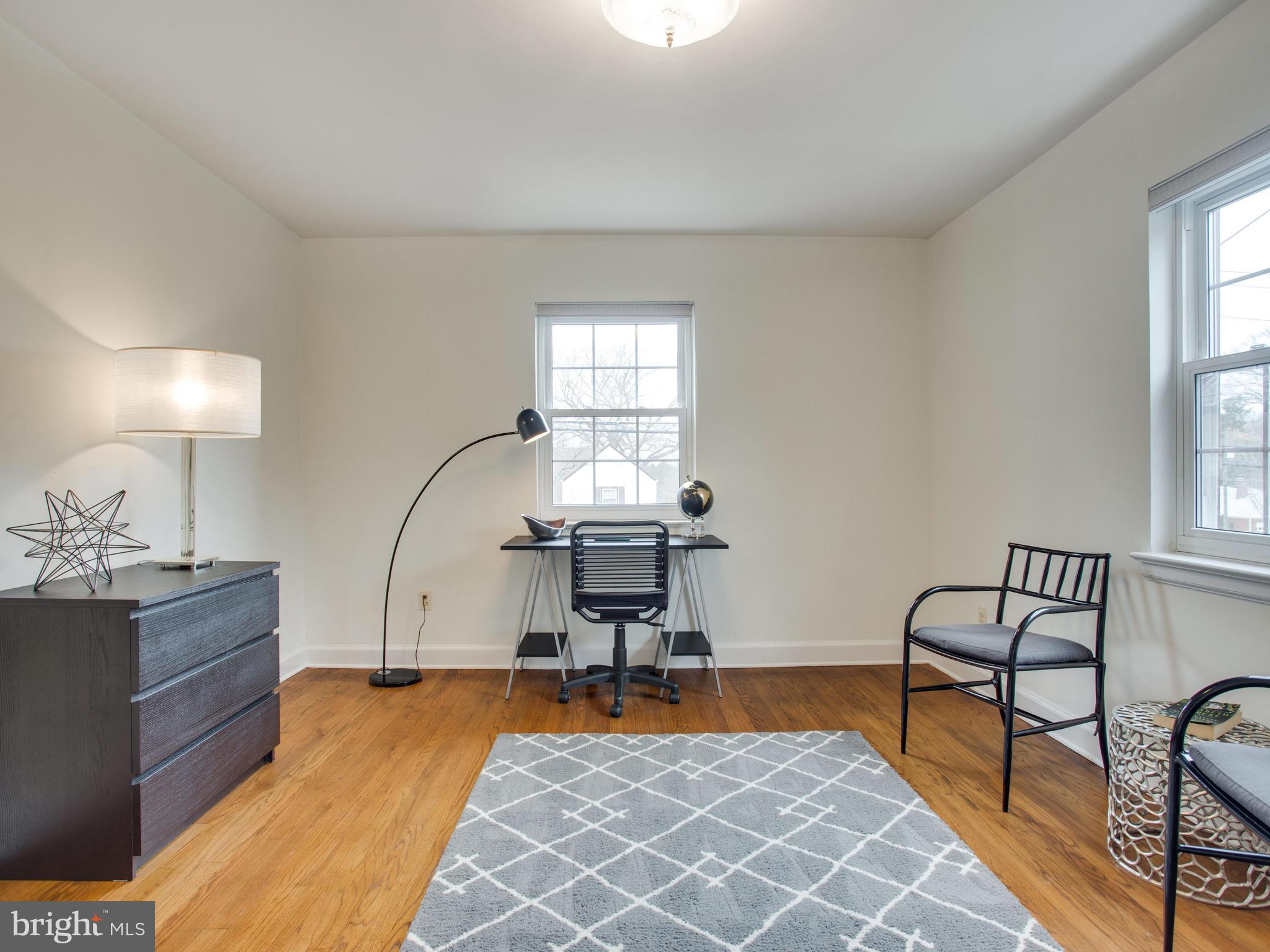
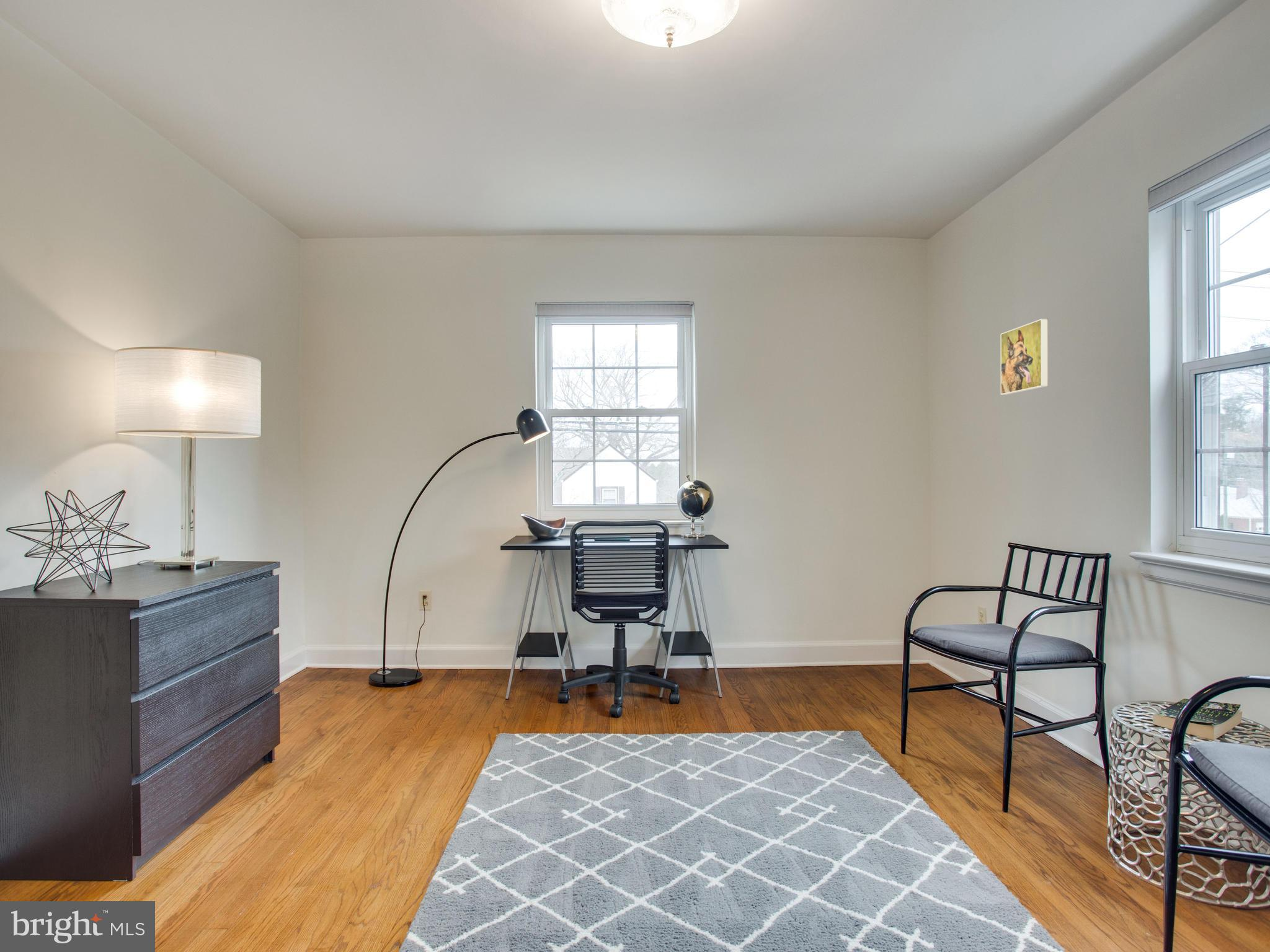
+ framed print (1023, 358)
